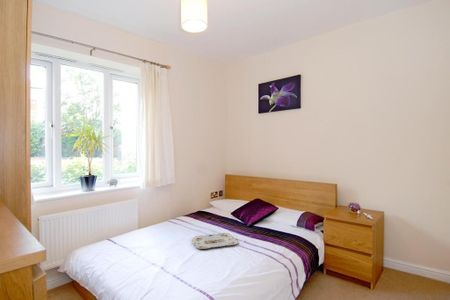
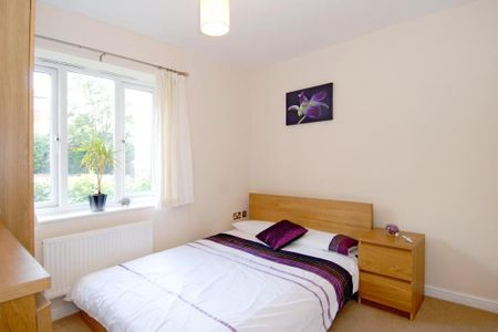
- serving tray (214, 240)
